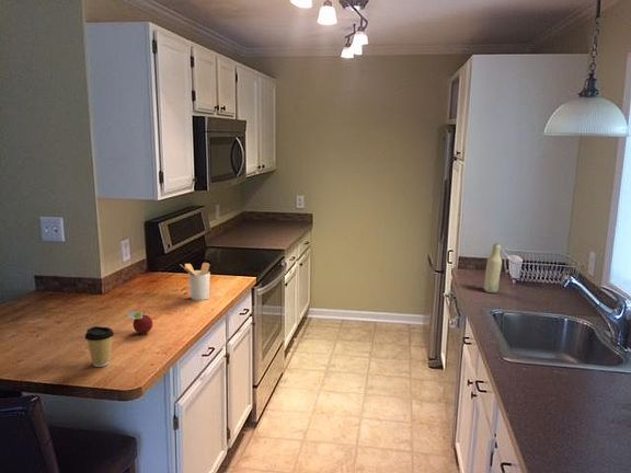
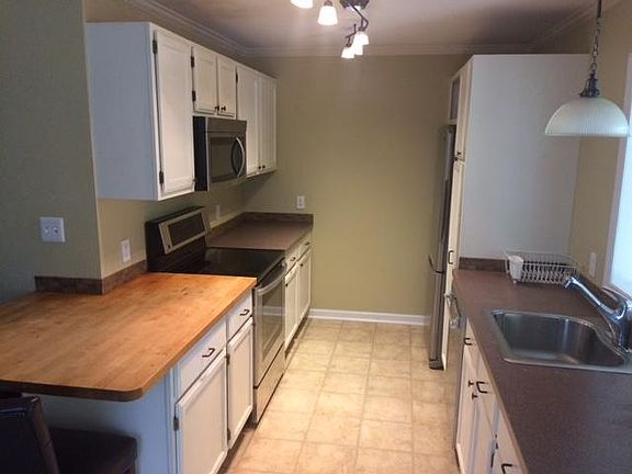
- utensil holder (195, 280)
- bottle (493, 267)
- fruit (140, 321)
- coffee cup (100, 346)
